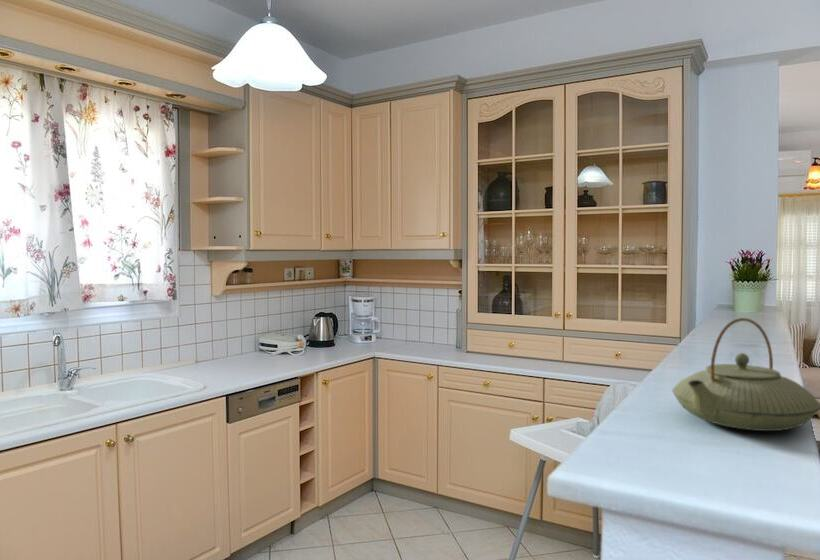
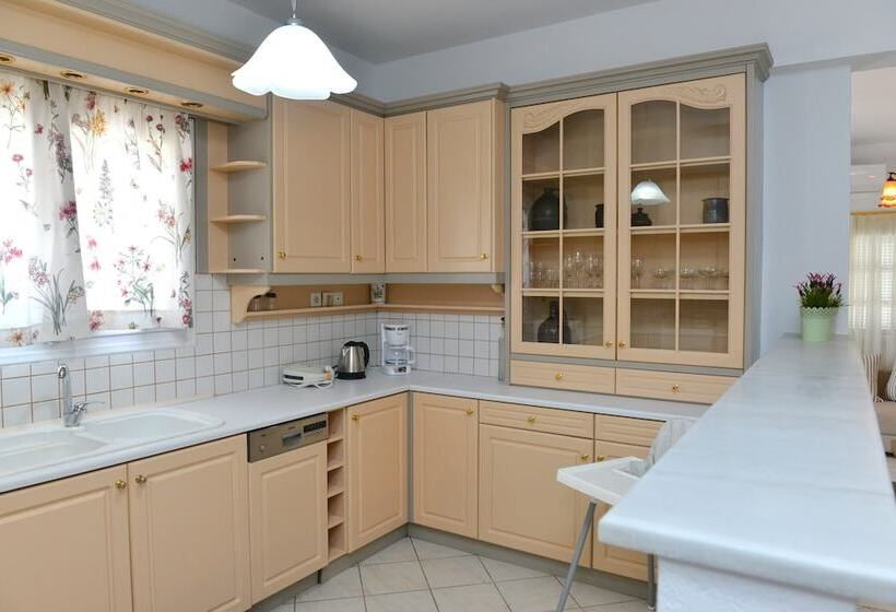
- teapot (737, 370)
